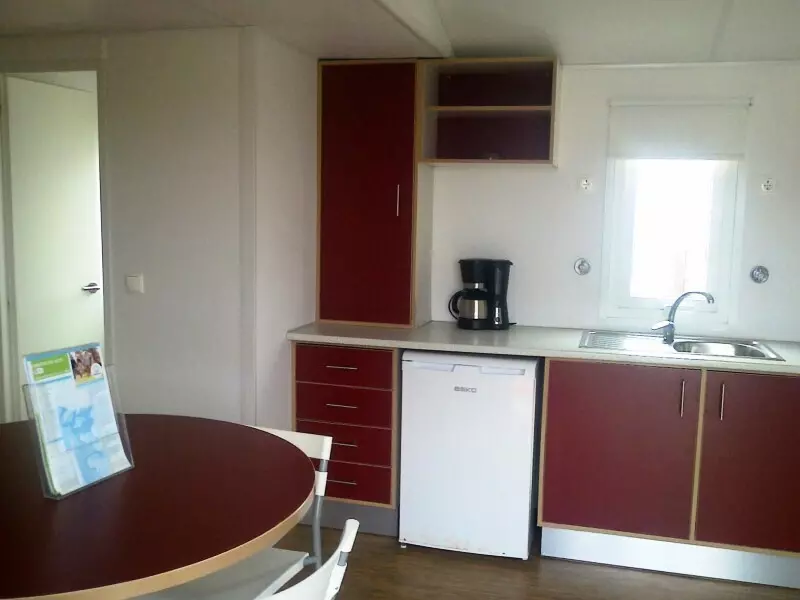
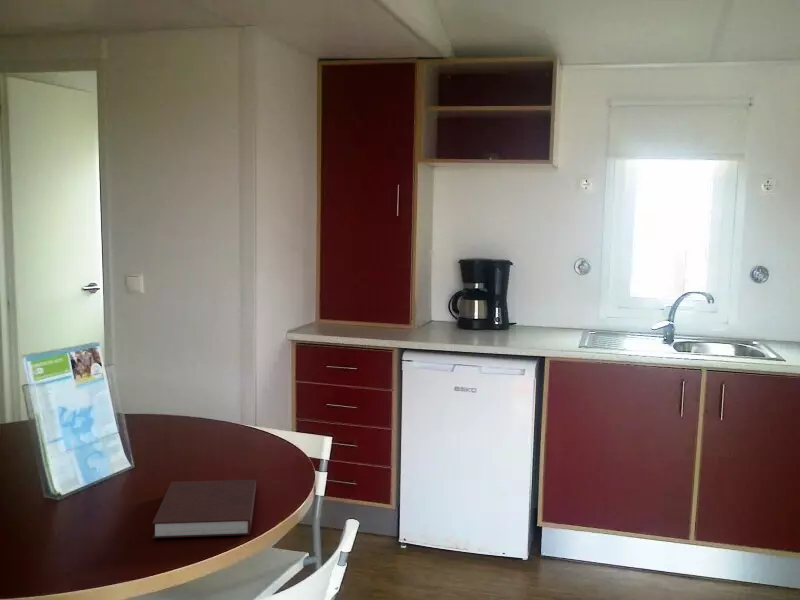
+ notebook (208, 506)
